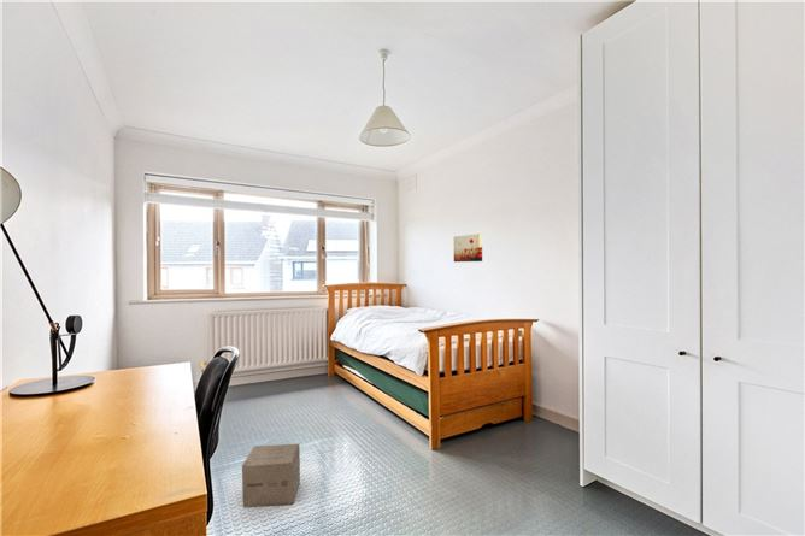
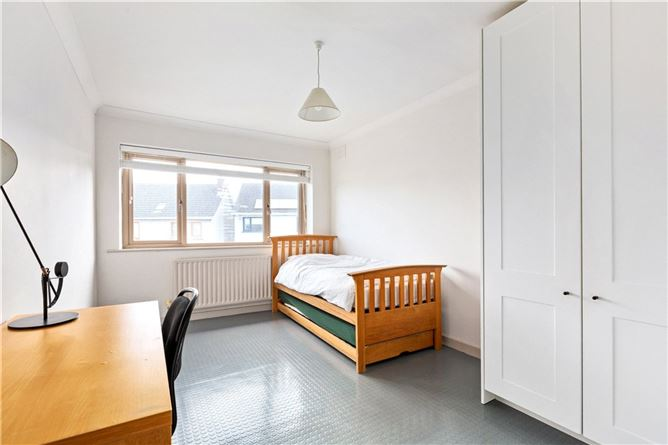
- wall art (466, 248)
- cardboard box (272, 473)
